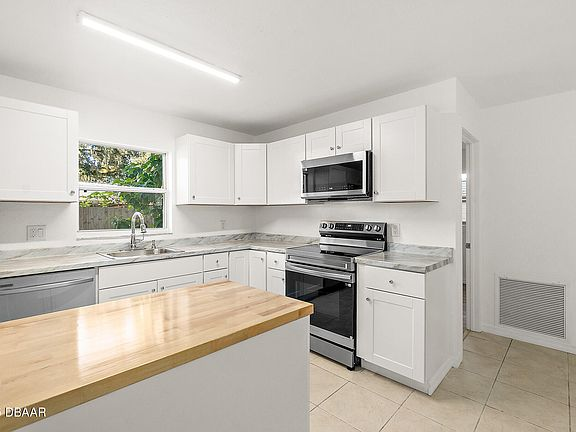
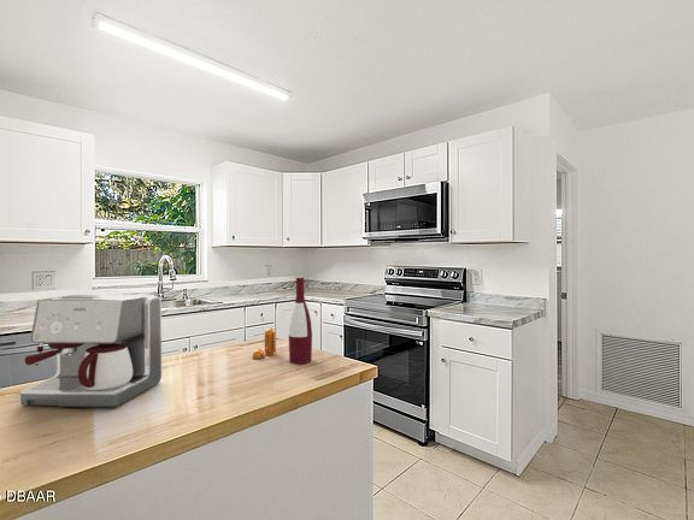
+ alcohol (300, 319)
+ pepper shaker (265, 342)
+ coffee maker (96, 344)
